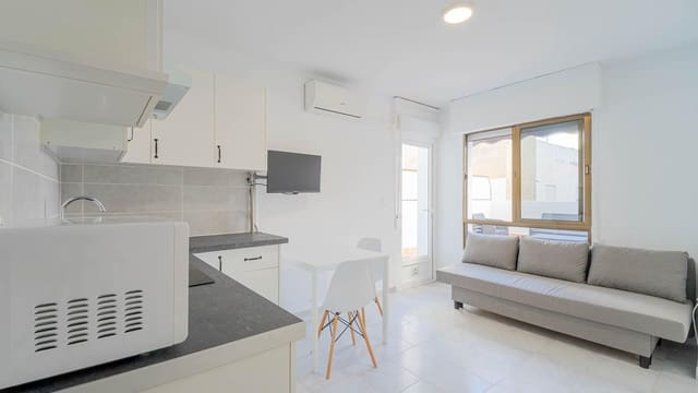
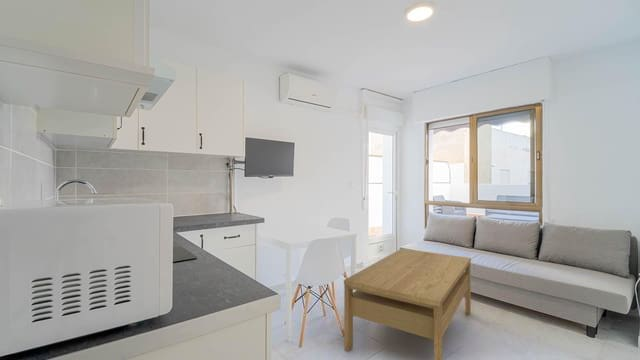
+ coffee table (415, 298)
